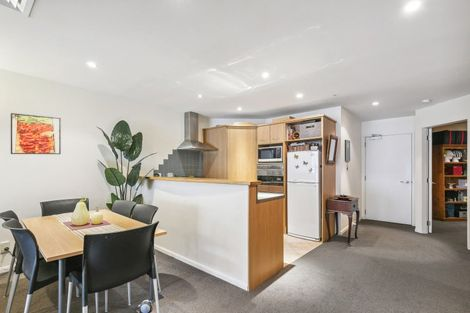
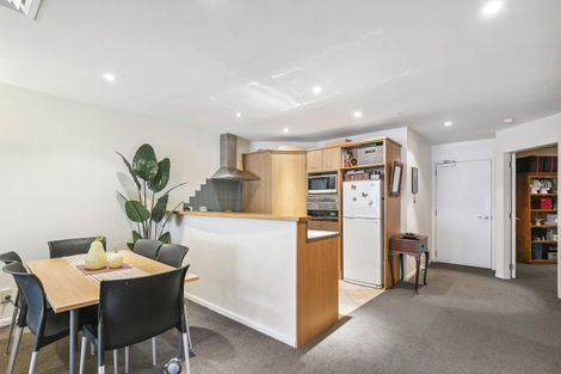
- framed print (37, 134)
